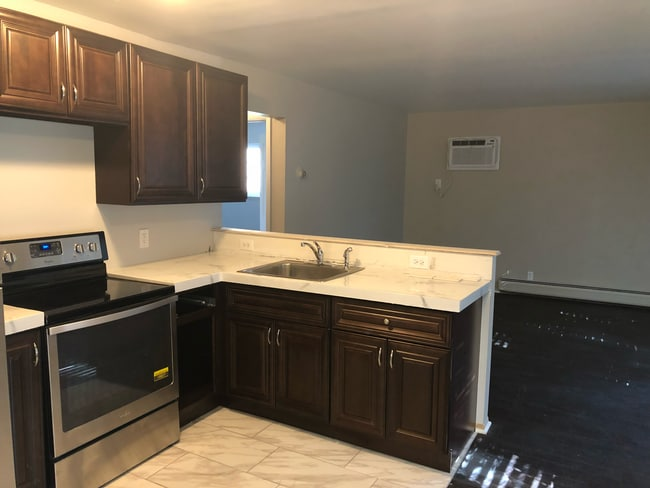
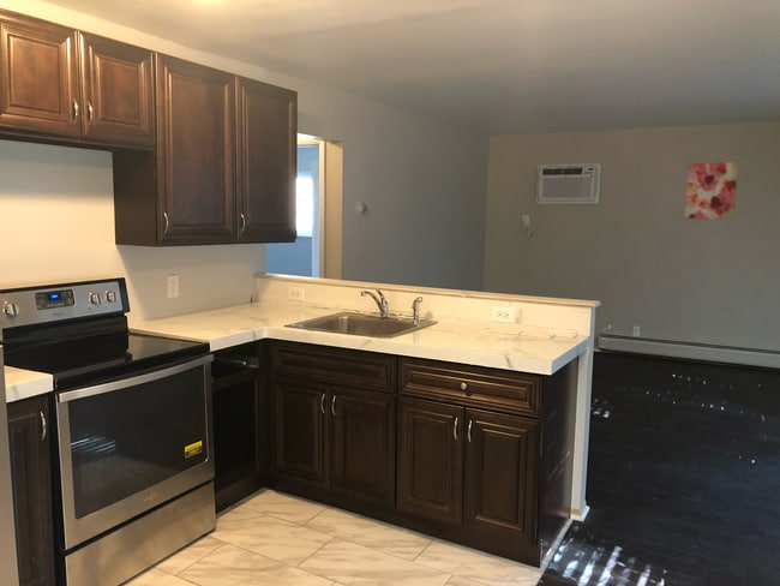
+ wall art (710, 191)
